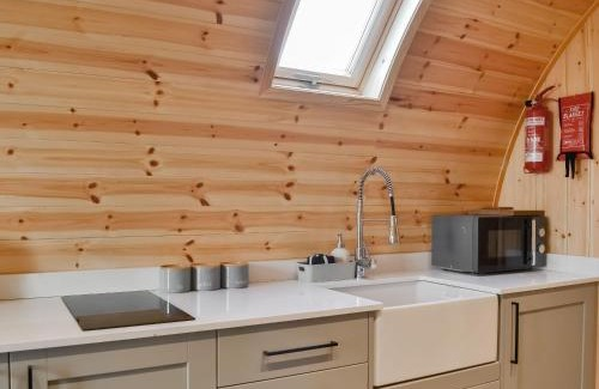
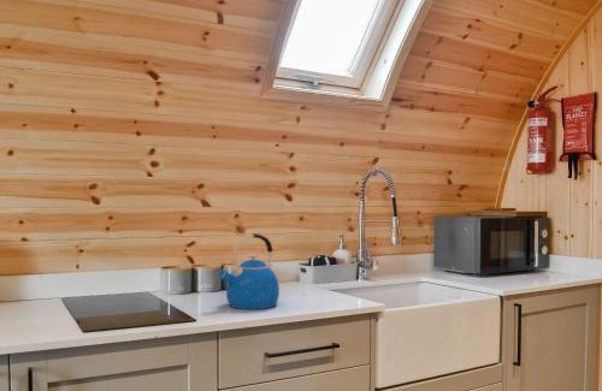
+ kettle (247, 269)
